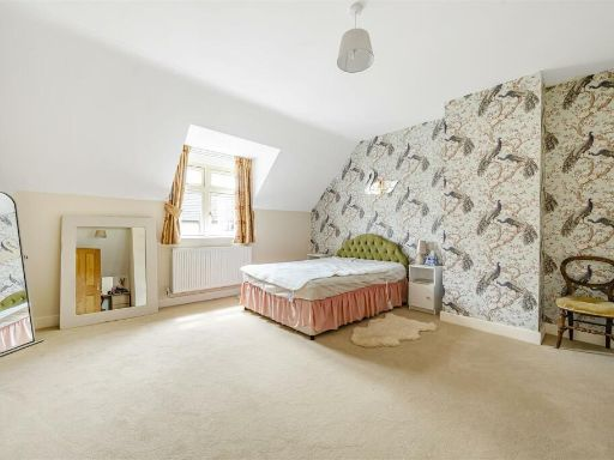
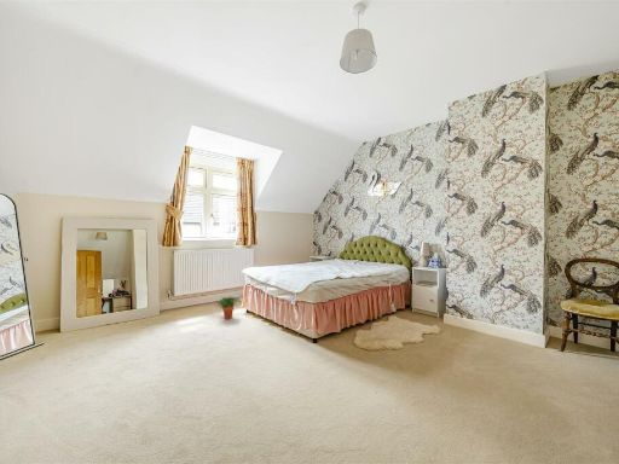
+ potted plant (227, 307)
